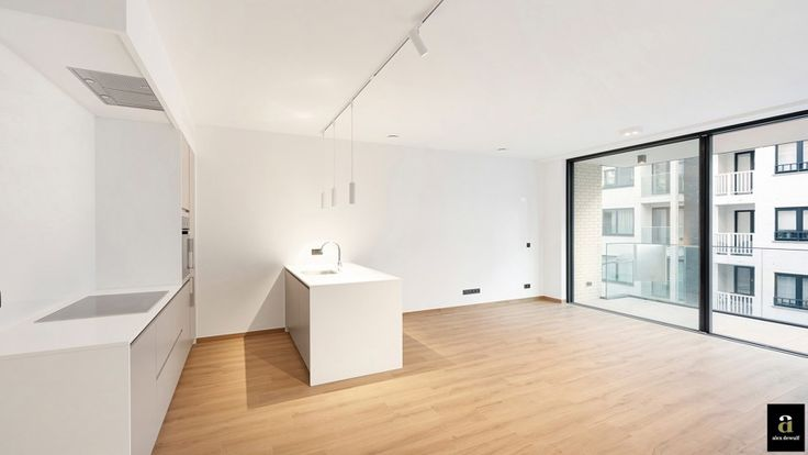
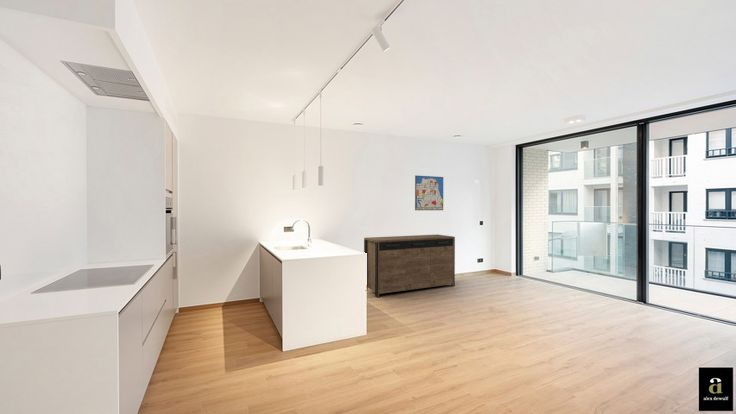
+ sideboard (410, 262)
+ wall art (429, 193)
